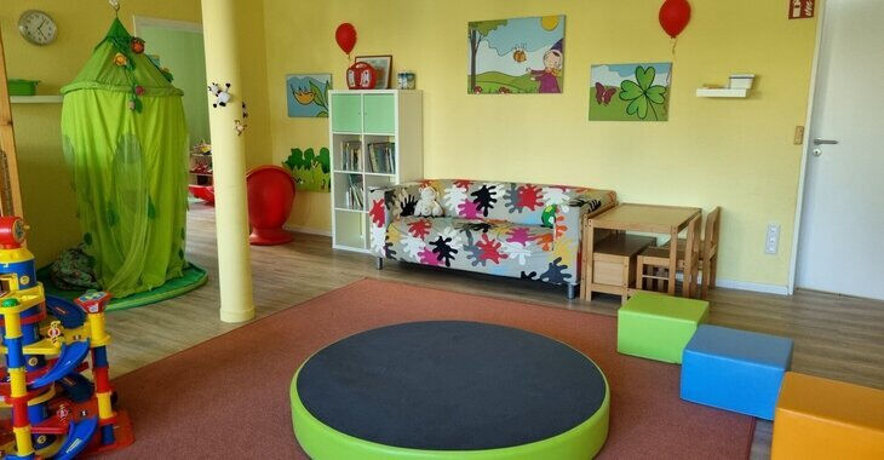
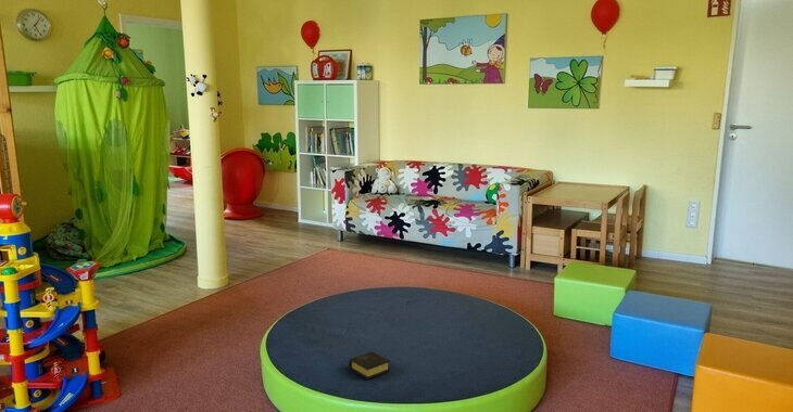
+ book (368, 364)
